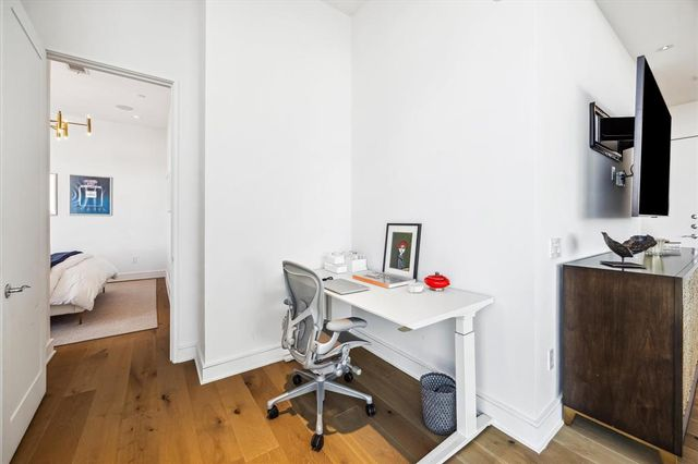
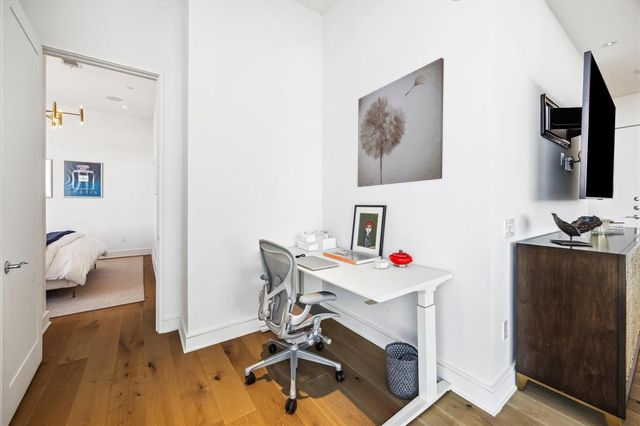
+ wall art (393, 132)
